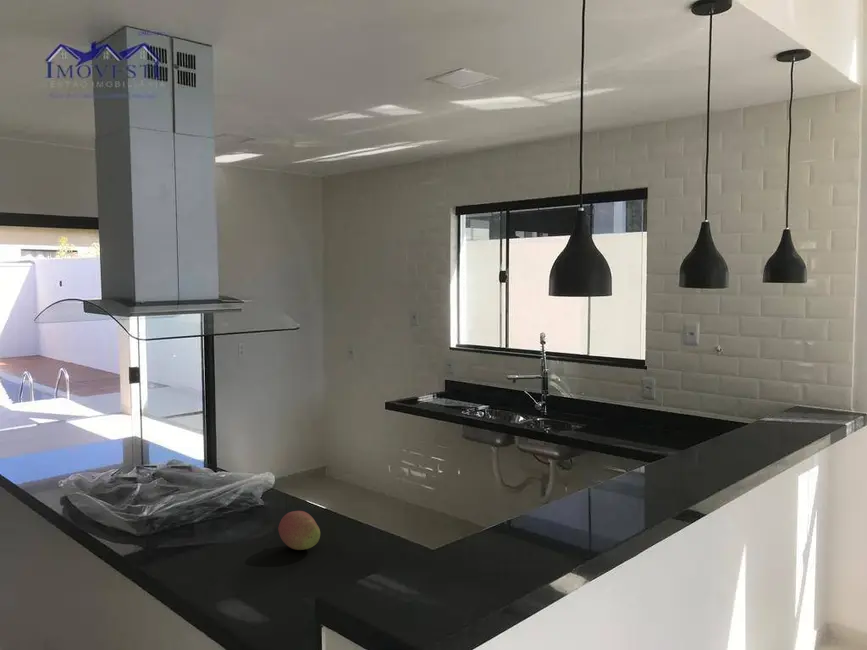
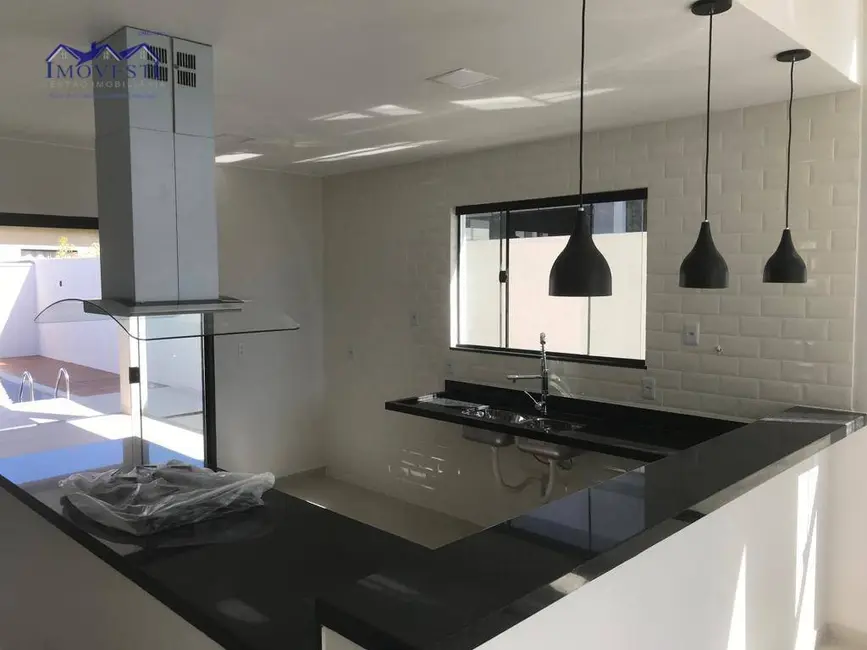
- fruit (299, 530)
